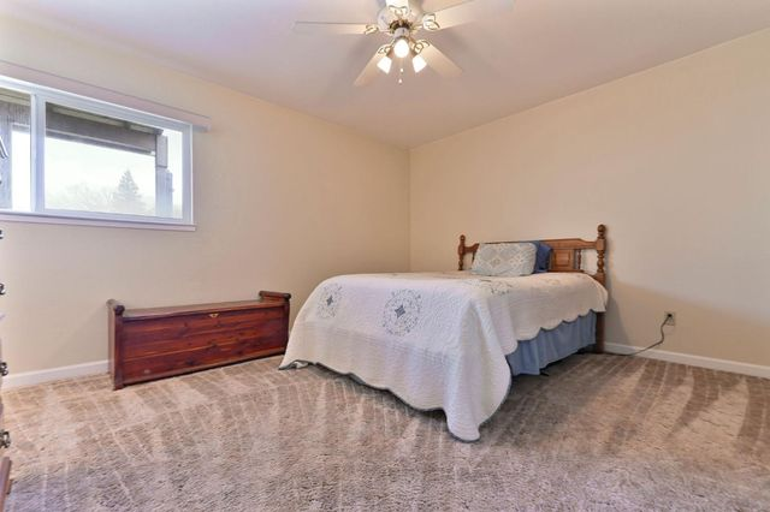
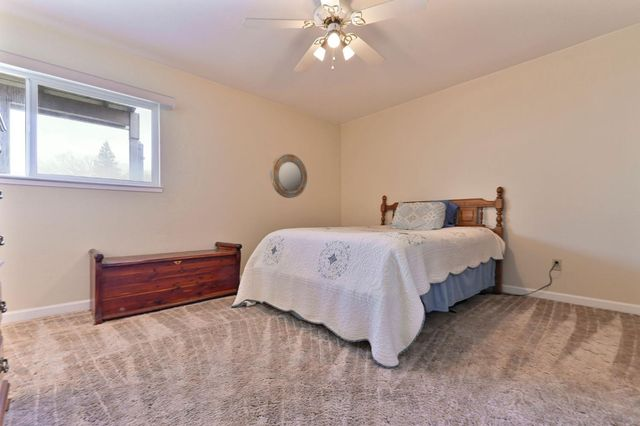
+ home mirror (289, 176)
